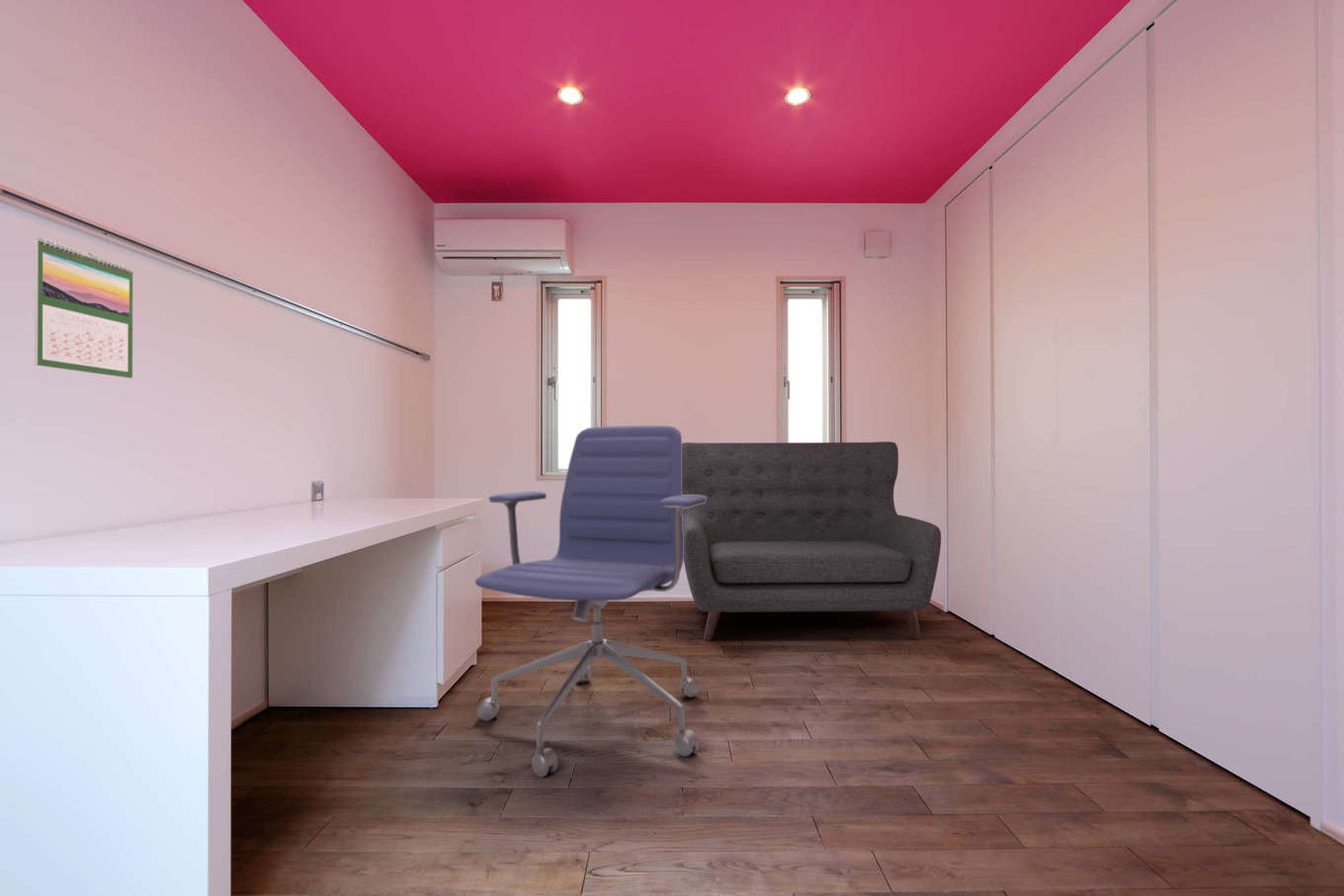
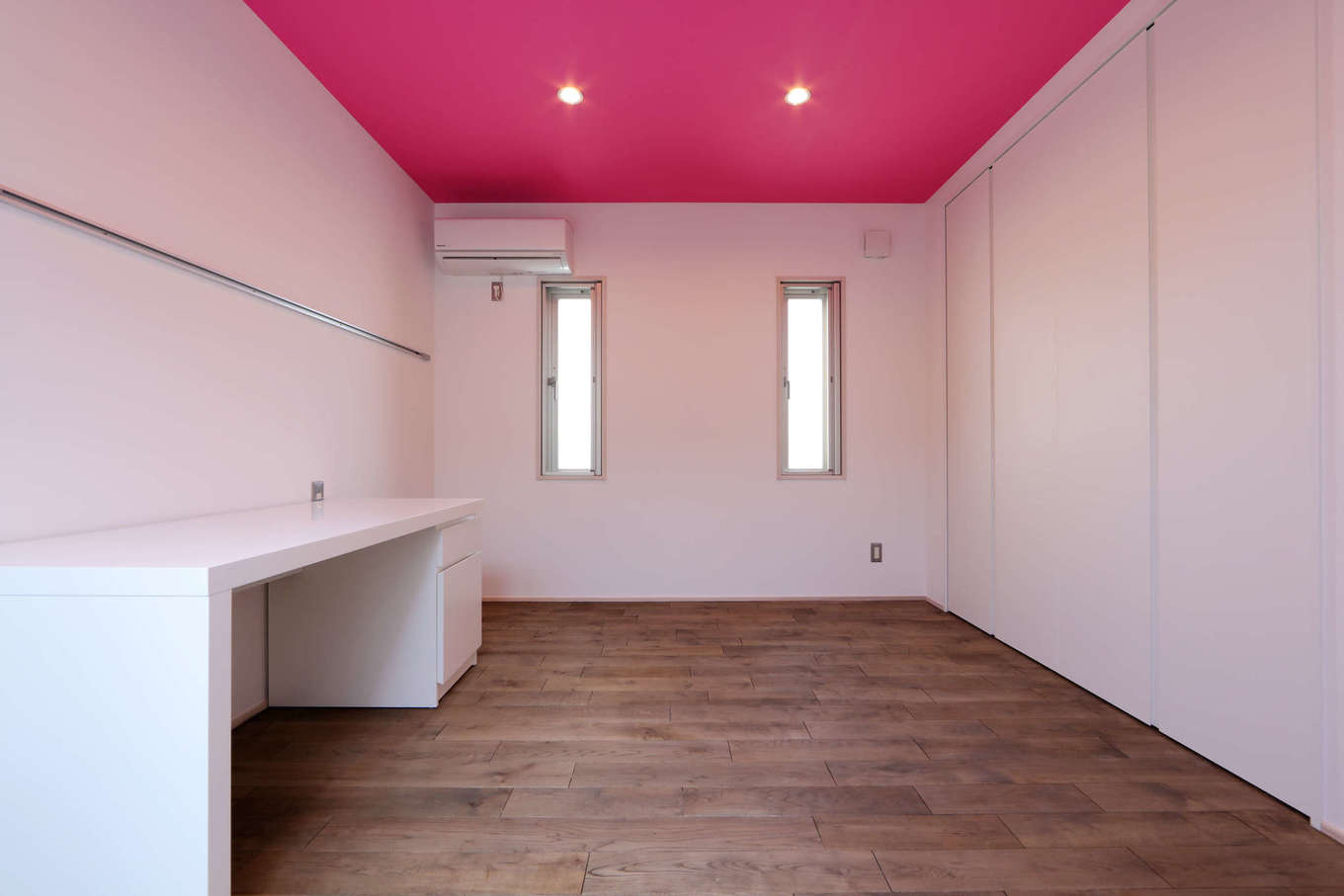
- sofa (797, 529)
- calendar (87, 311)
- office chair (594, 572)
